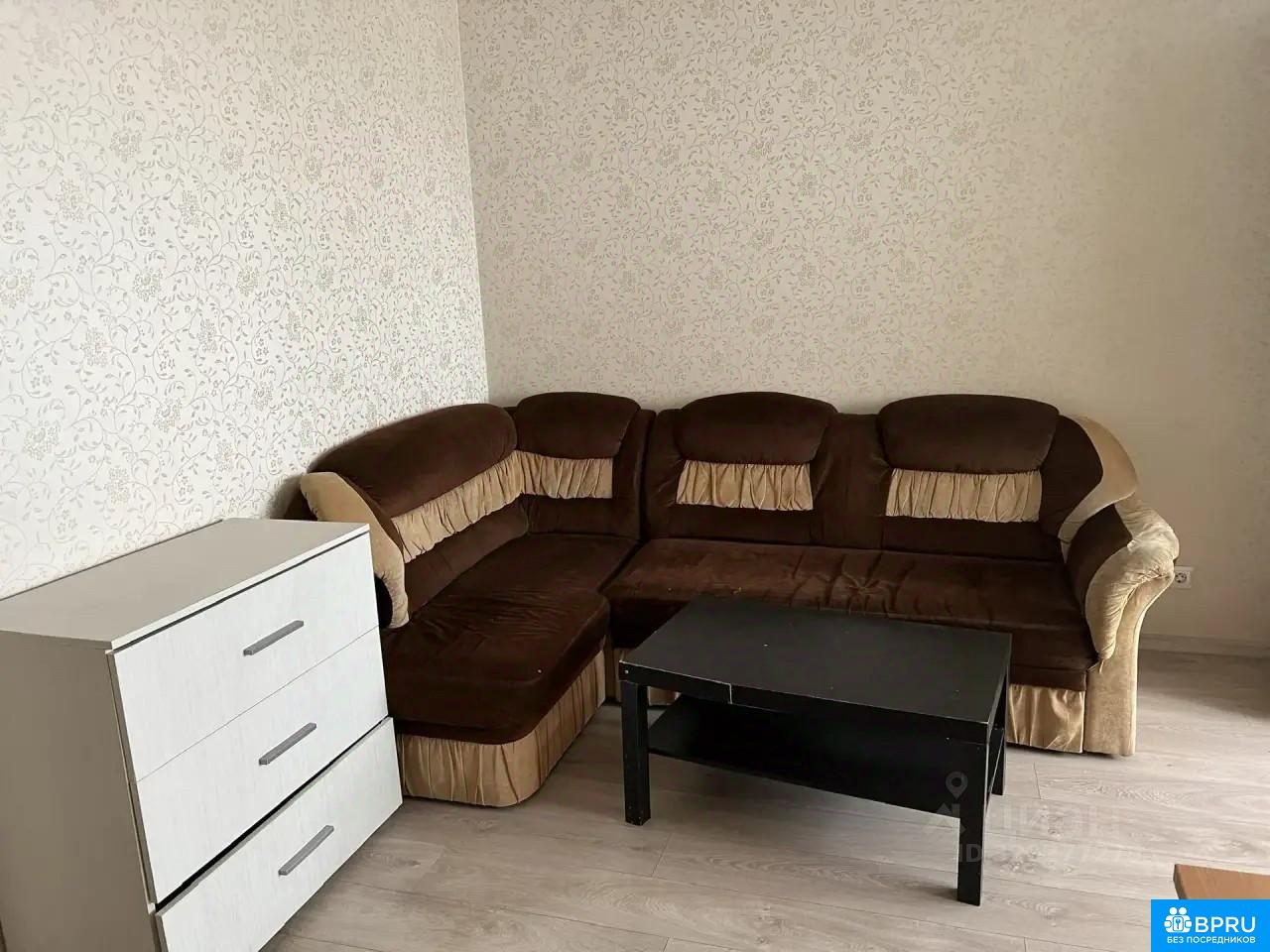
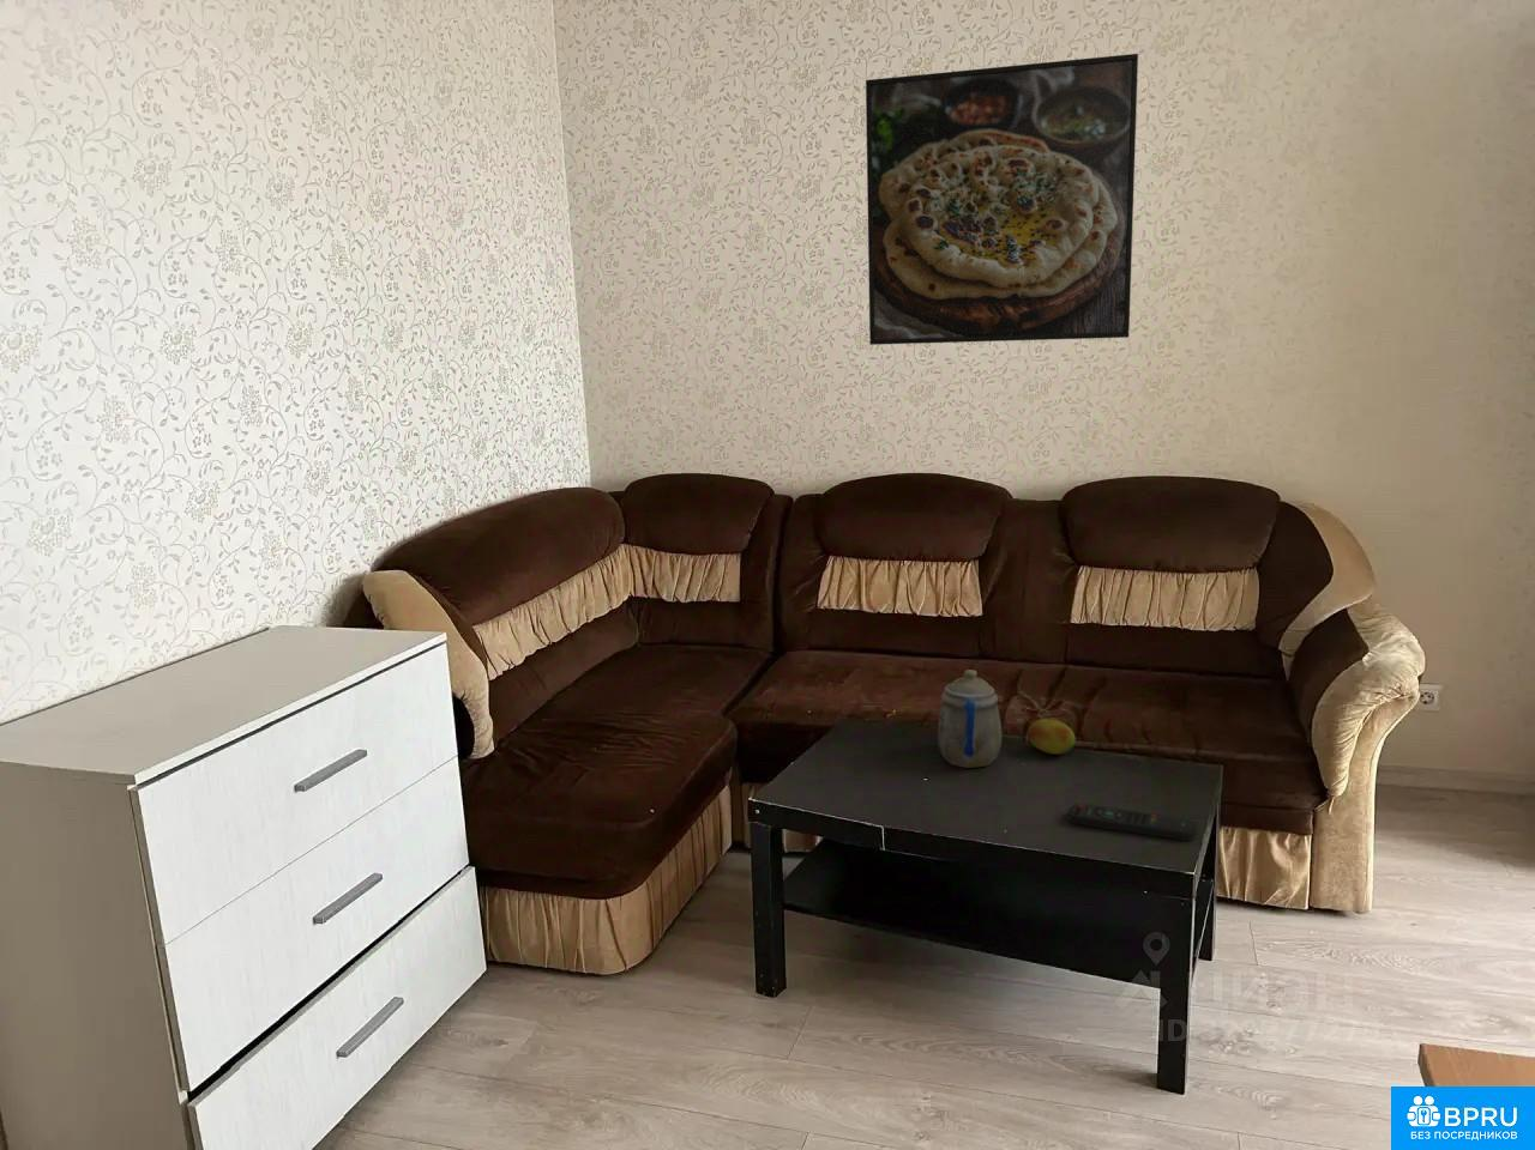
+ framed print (996, 208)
+ remote control (1131, 820)
+ teapot (969, 715)
+ fruit (1050, 736)
